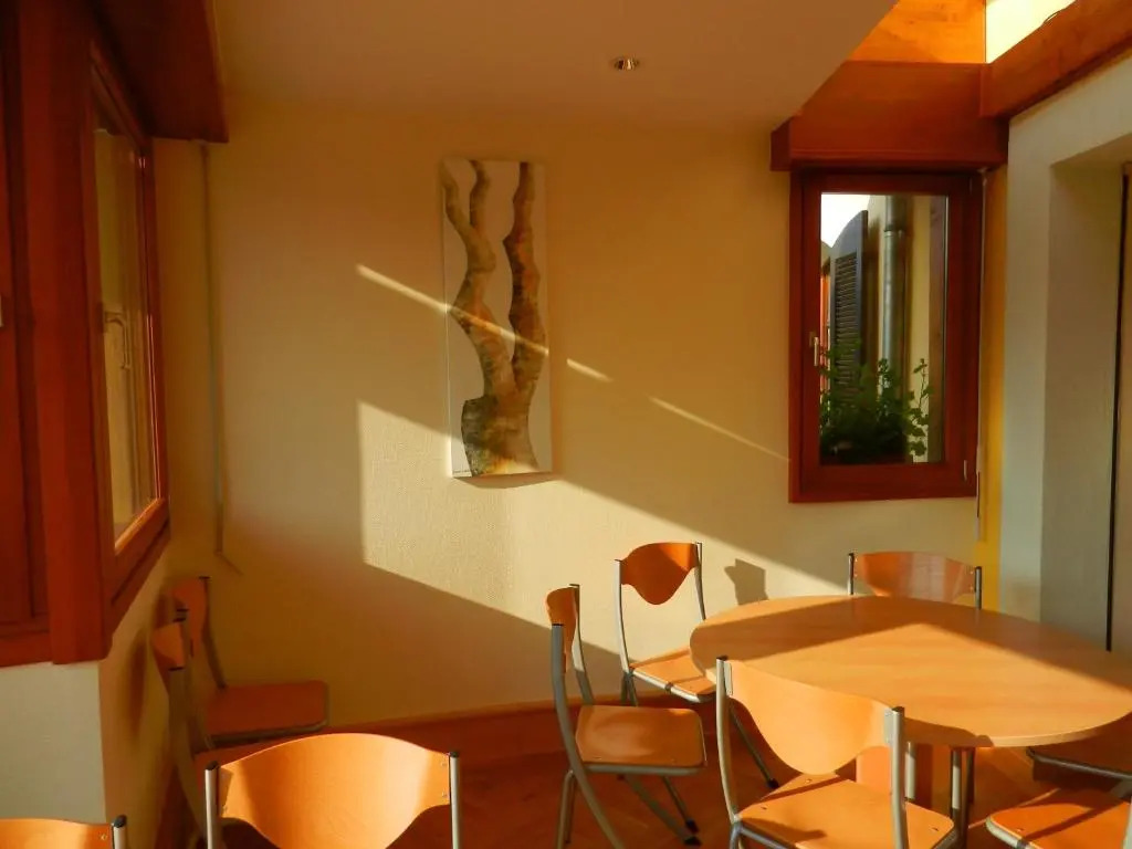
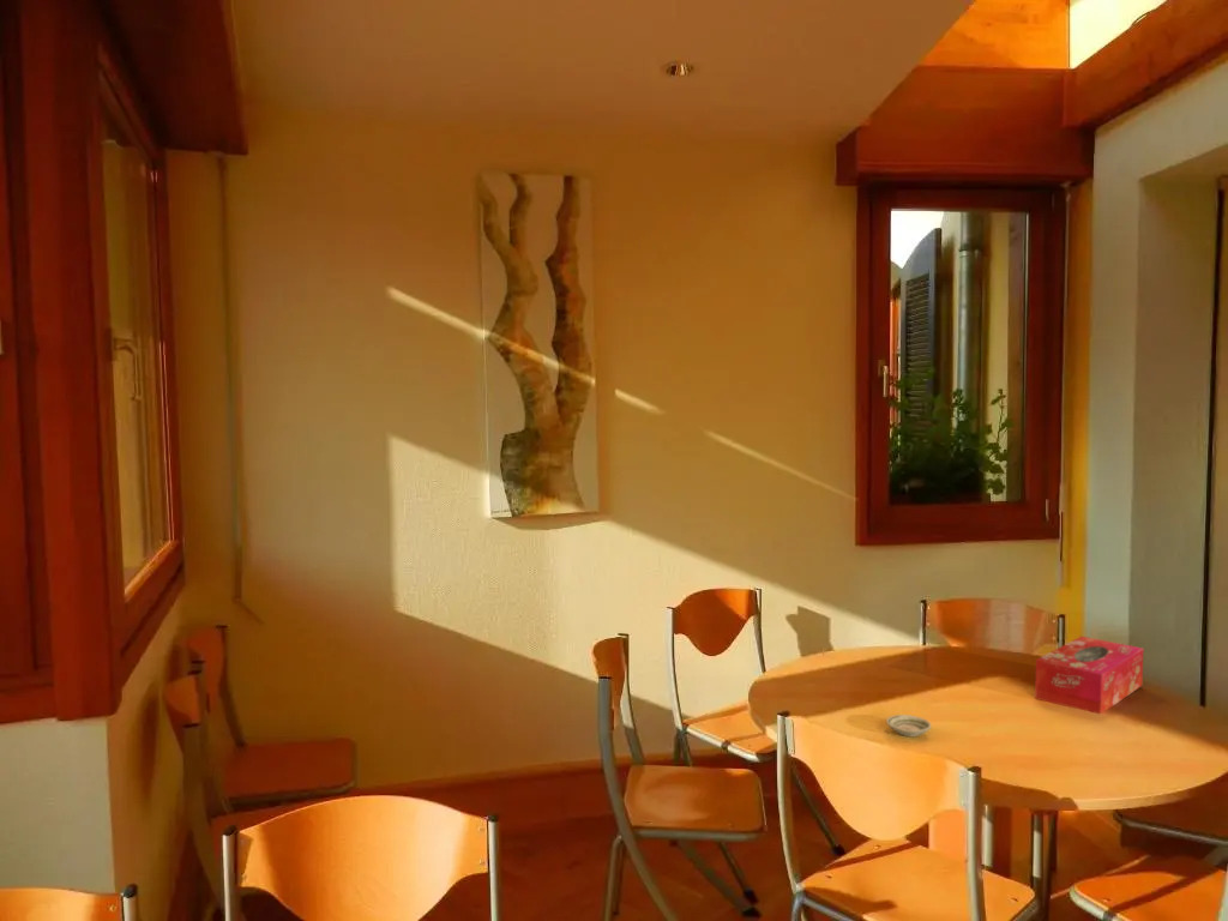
+ saucer (908, 727)
+ tissue box (1090, 673)
